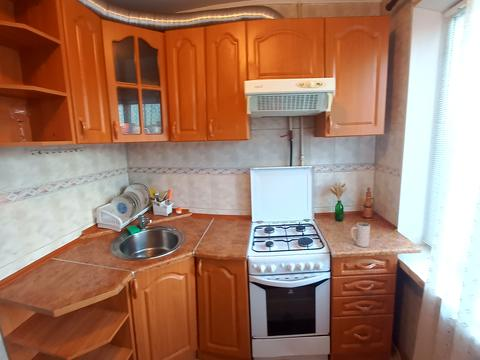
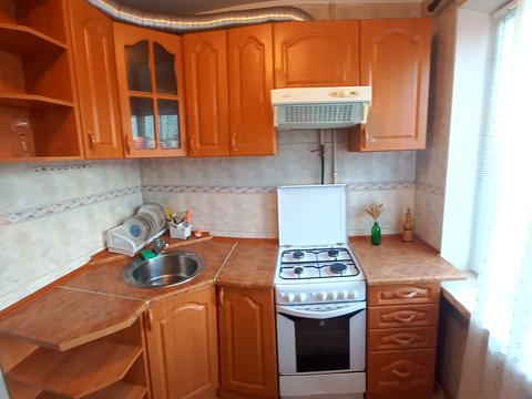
- mug (359, 234)
